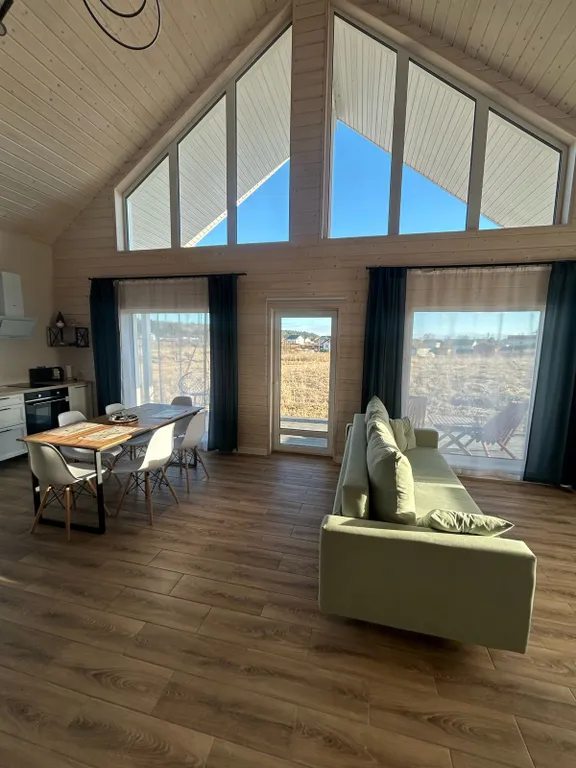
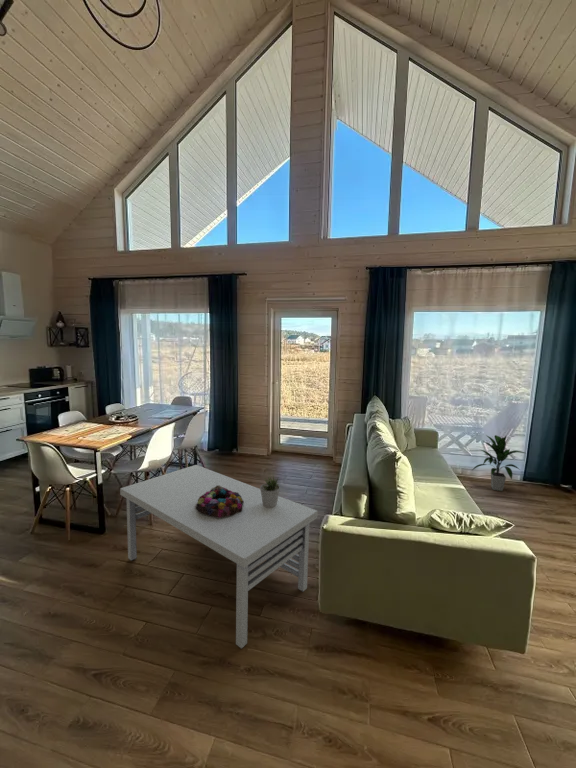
+ coffee table (213, 536)
+ potted plant (269, 489)
+ indoor plant (496, 461)
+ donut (219, 499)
